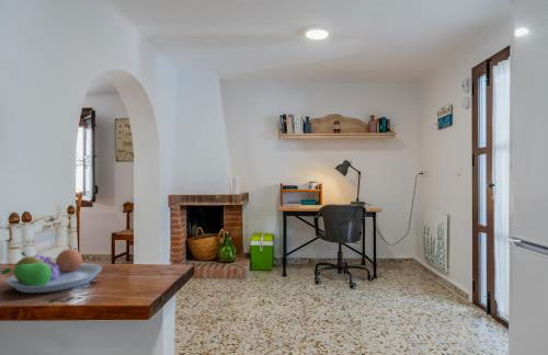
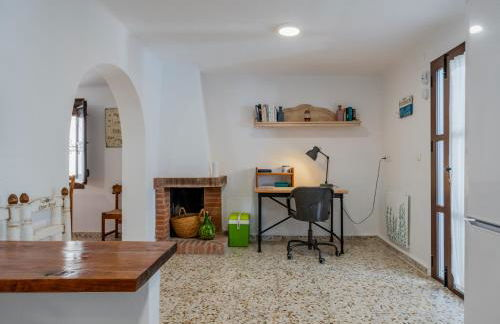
- fruit bowl (53, 266)
